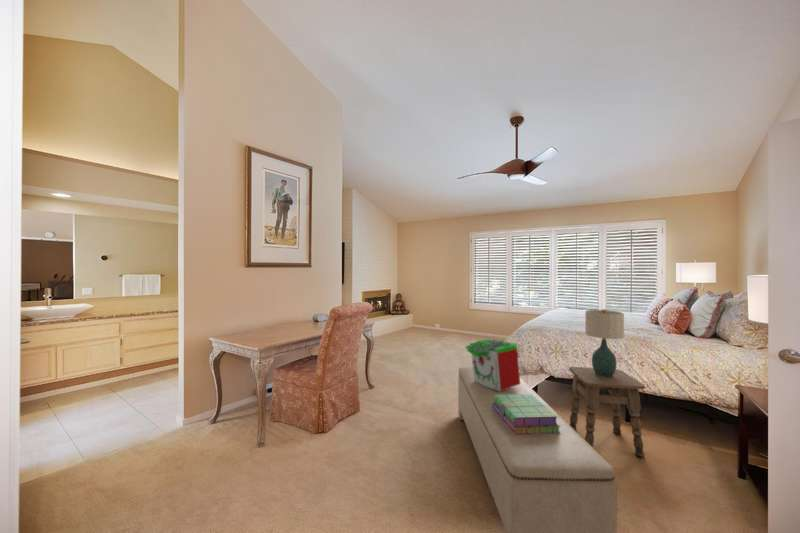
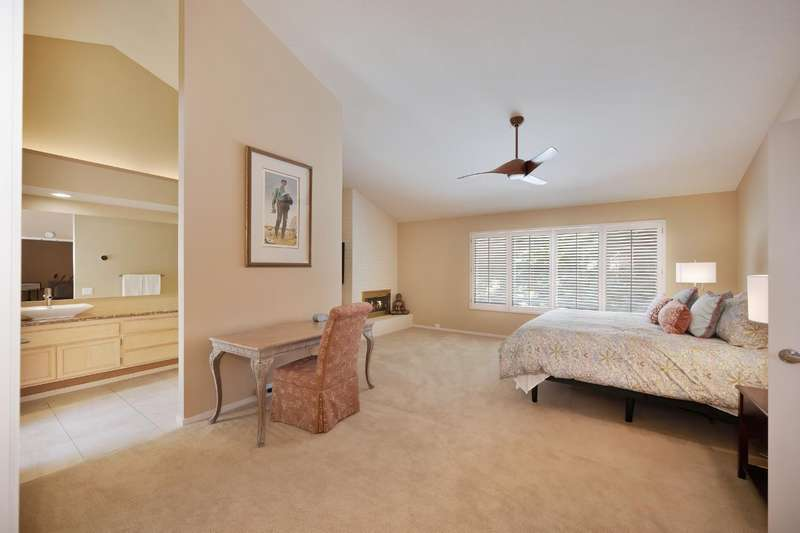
- bench (510, 432)
- table lamp (604, 342)
- side table (603, 402)
- decorative box (495, 363)
- stack of books (523, 412)
